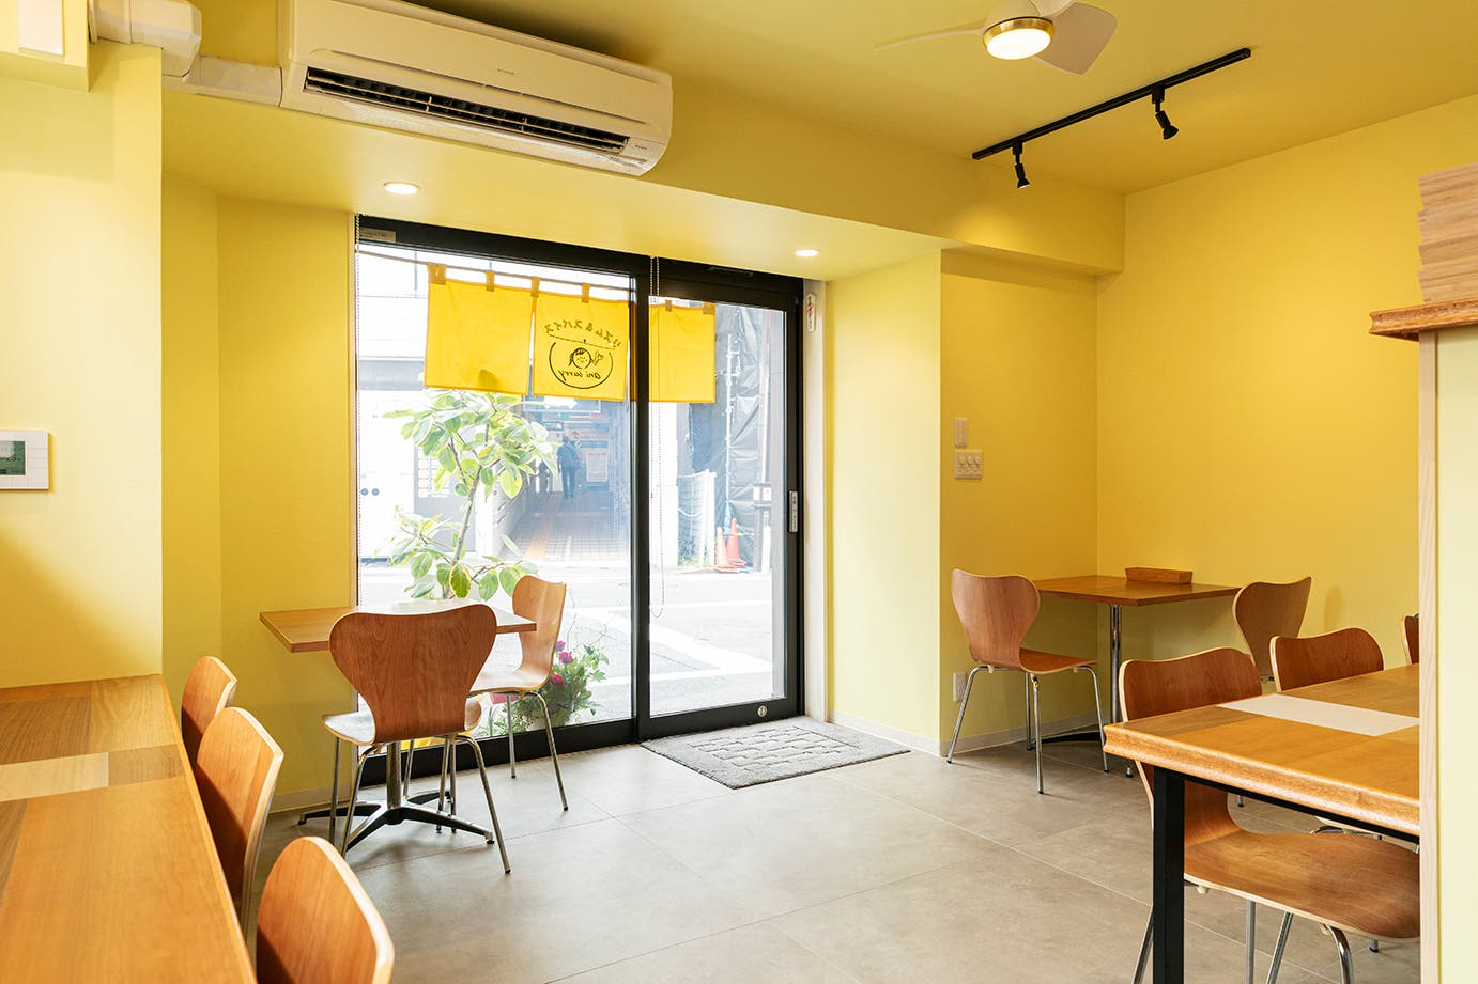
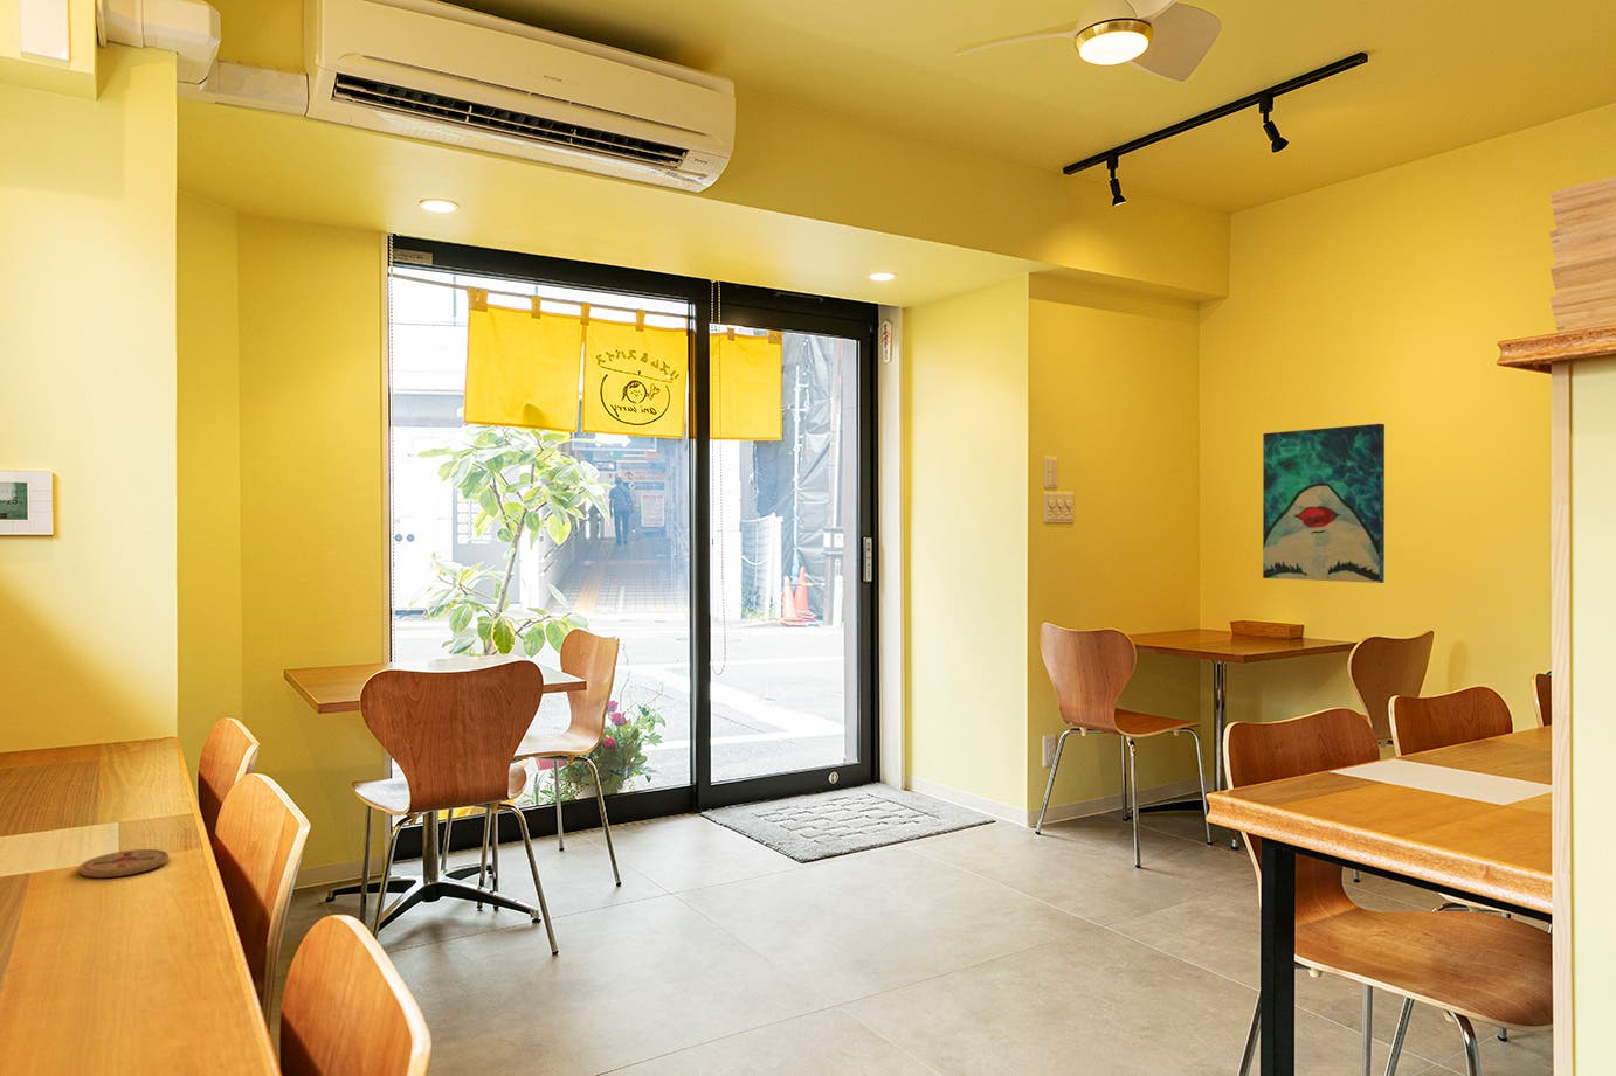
+ coaster (124, 862)
+ wall art (1320, 504)
